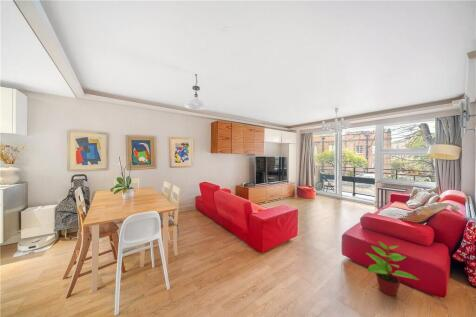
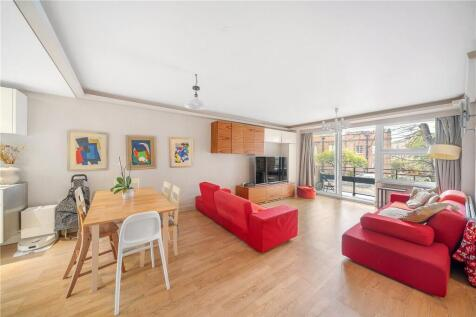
- potted plant (389, 267)
